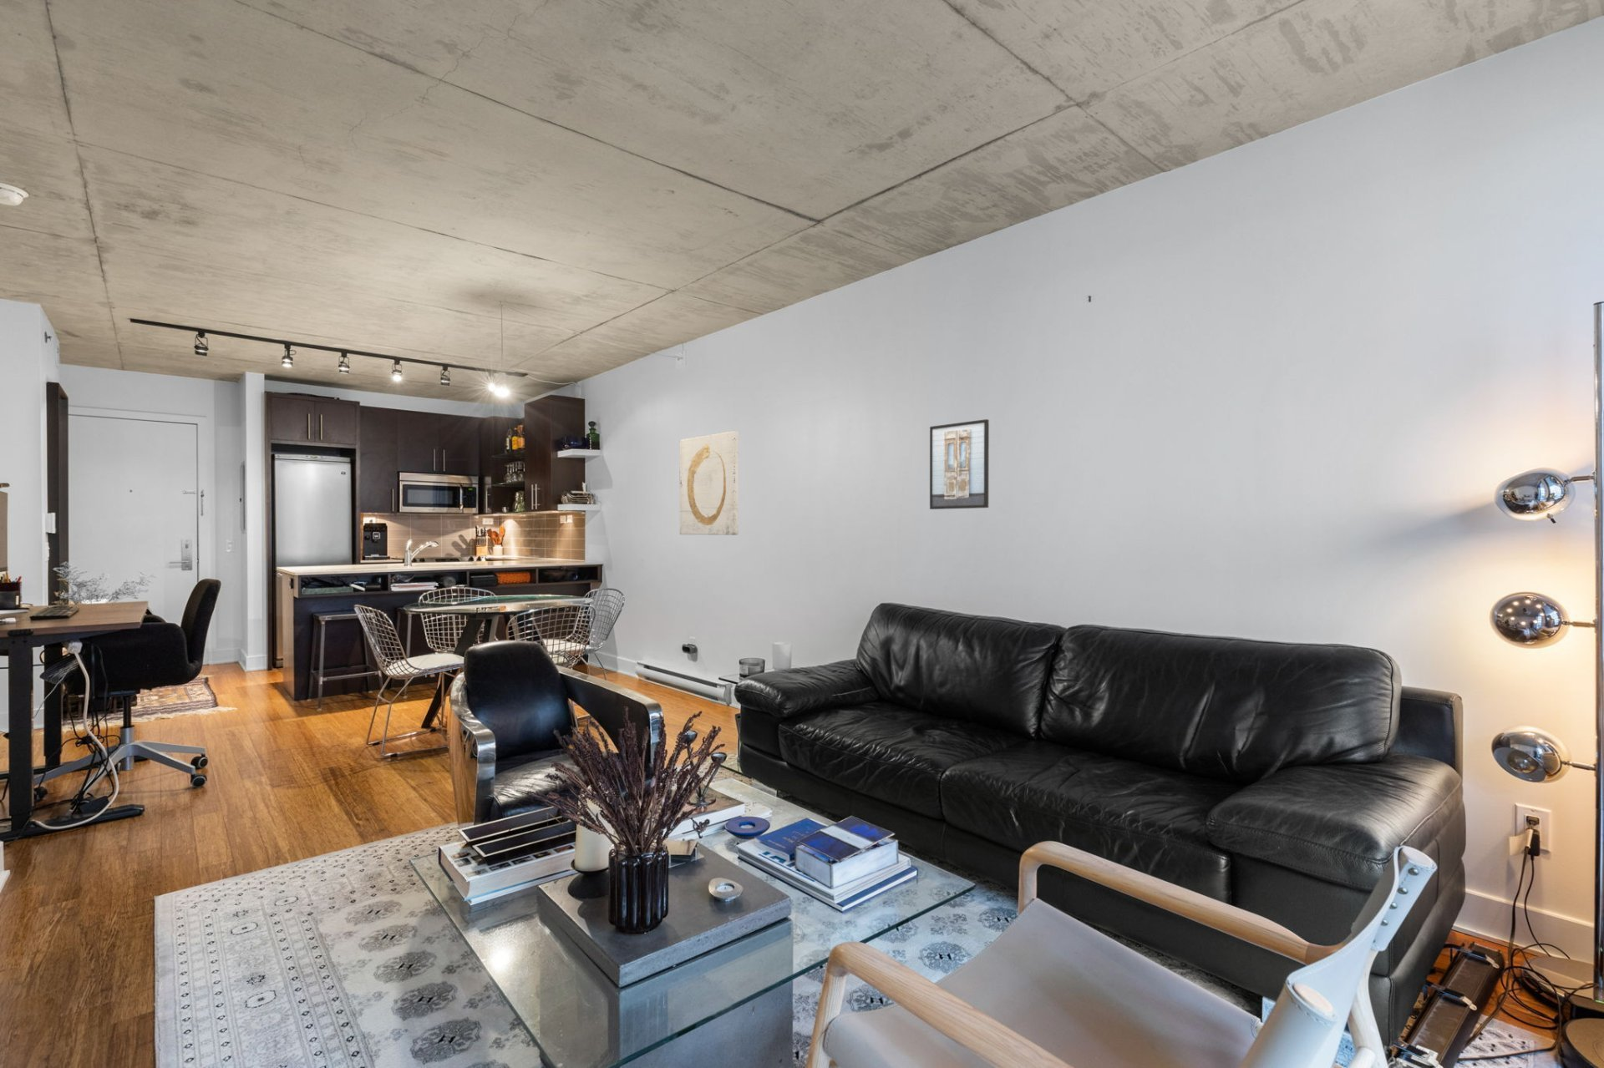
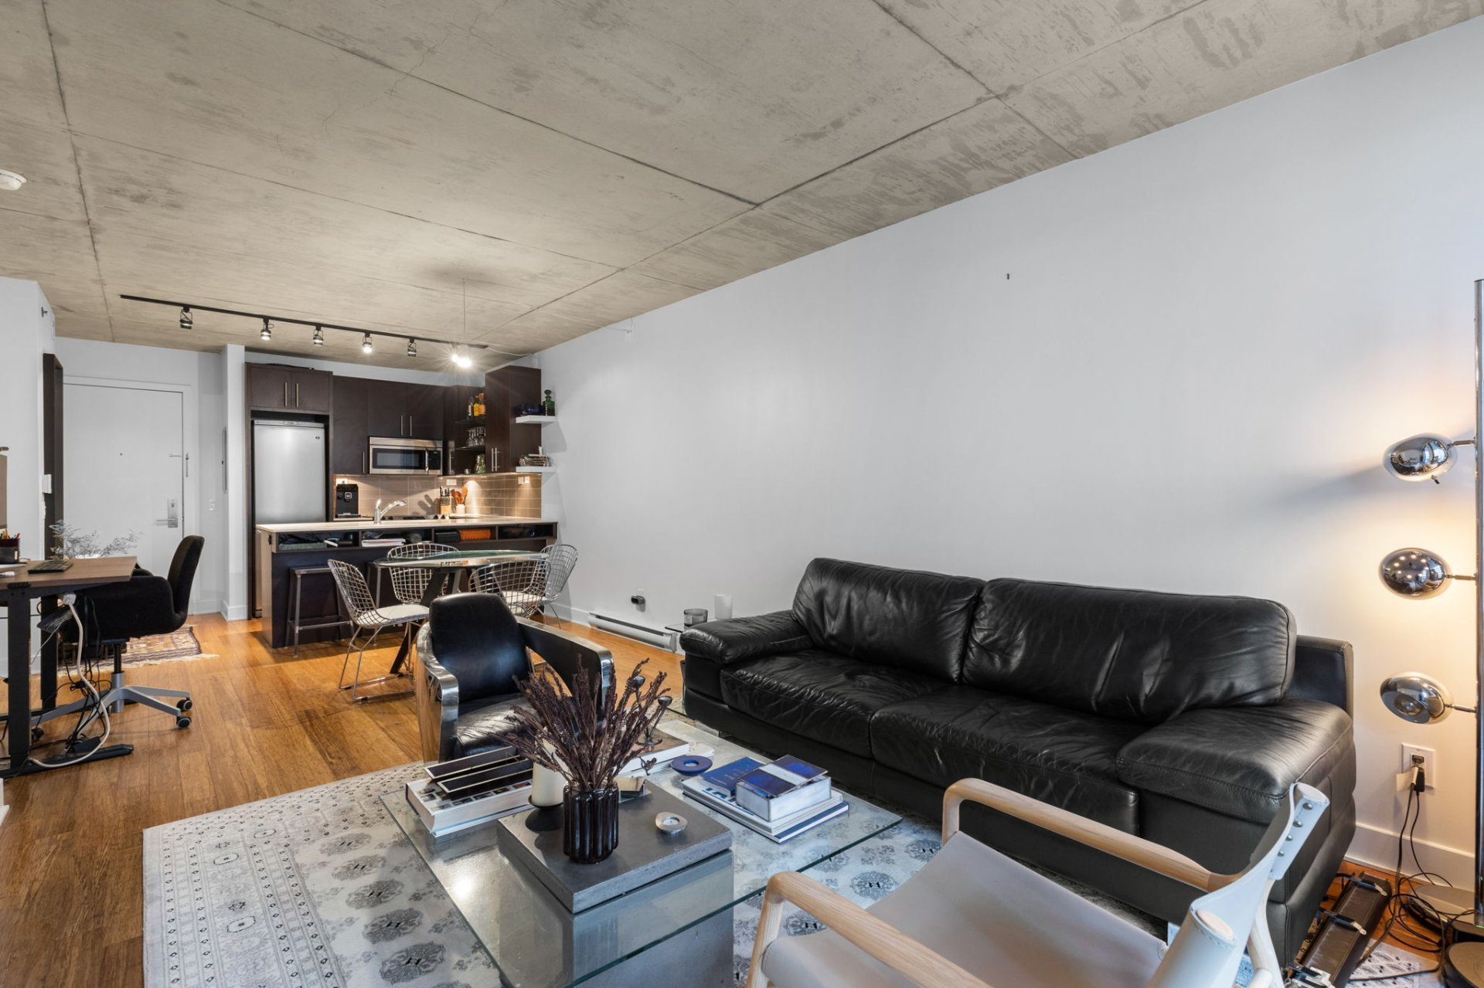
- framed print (958, 465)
- wall art (707, 485)
